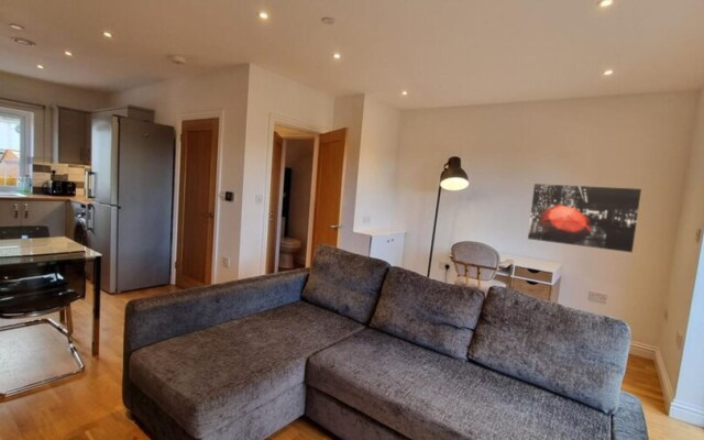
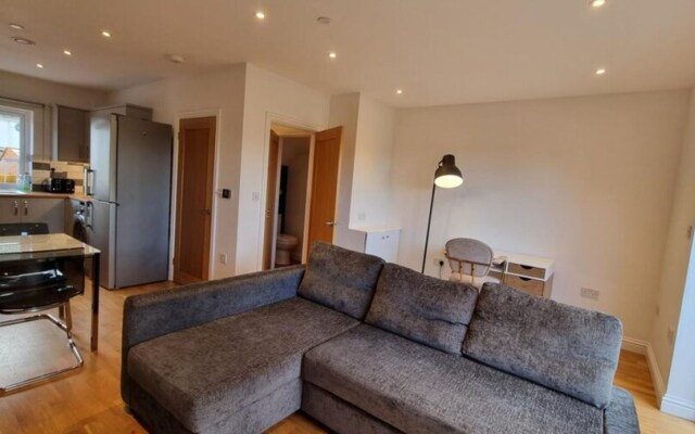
- wall art (580, 216)
